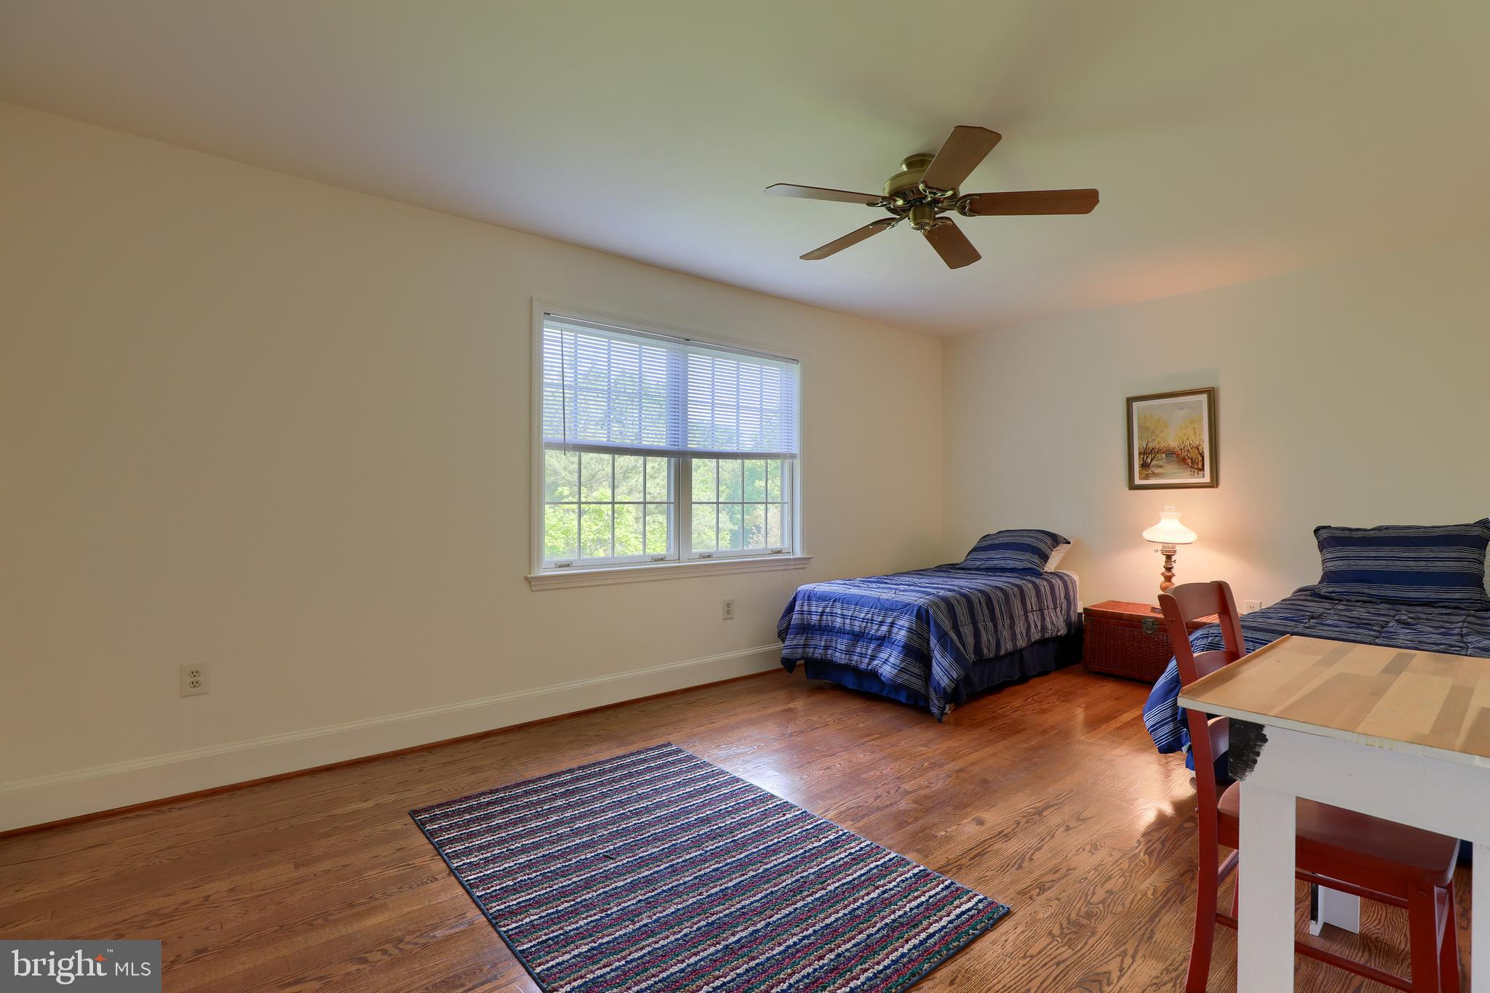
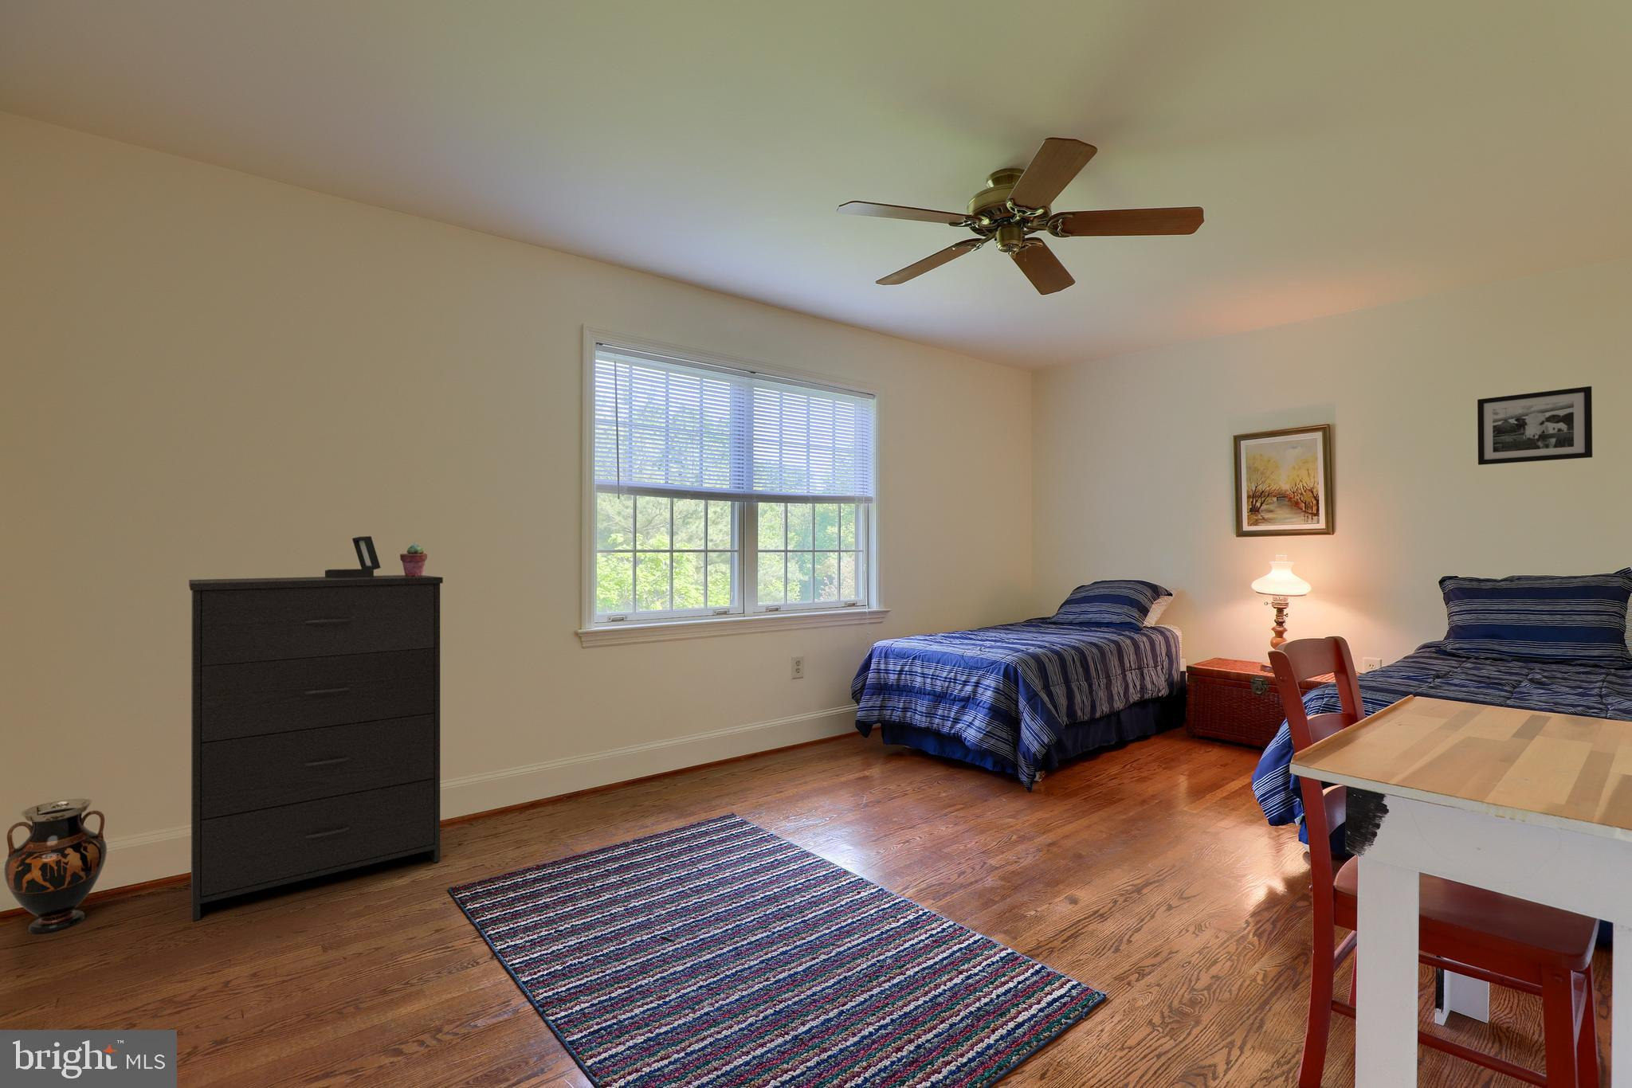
+ dresser (319, 724)
+ potted succulent (414, 559)
+ picture frame (1532, 427)
+ jewelry box (357, 555)
+ vase (57, 865)
